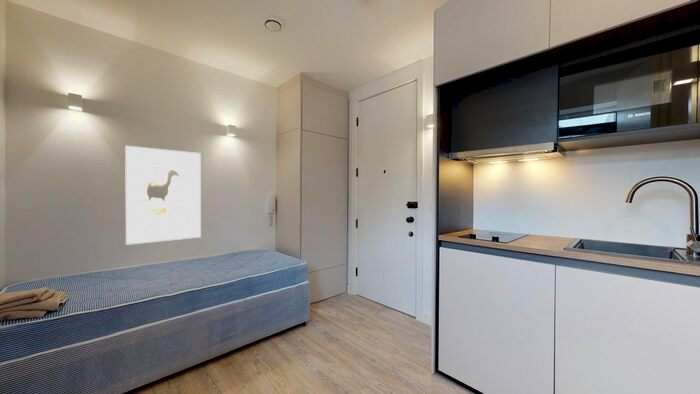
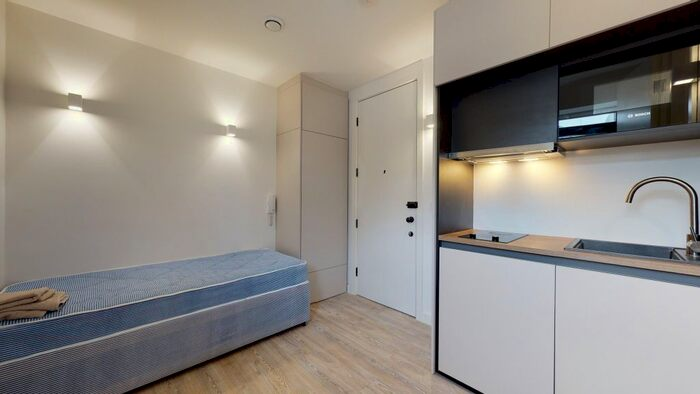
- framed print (166, 195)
